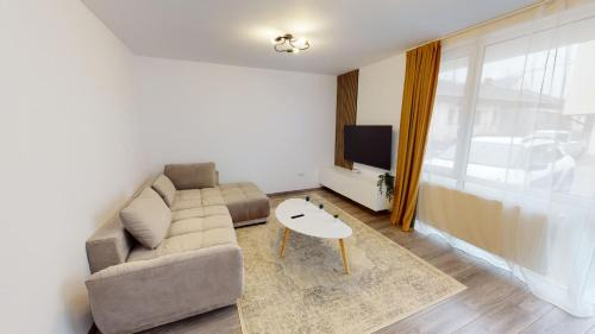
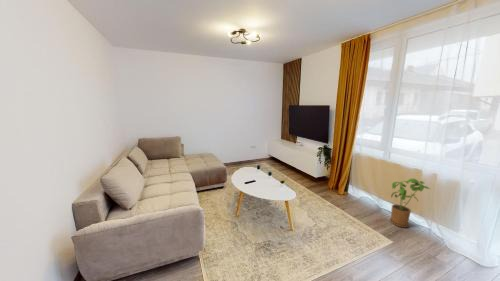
+ house plant (403, 202)
